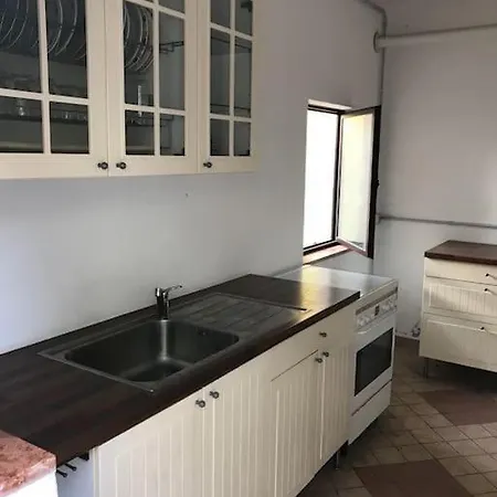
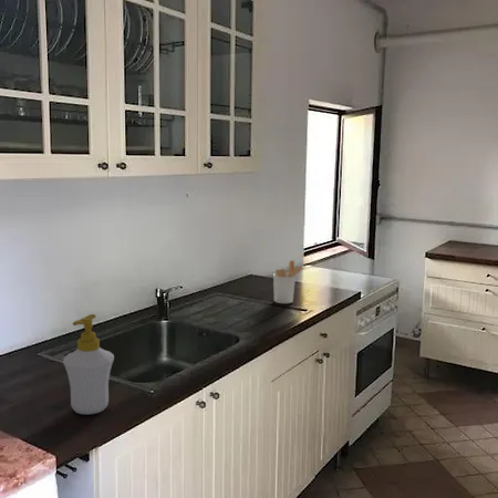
+ utensil holder (289, 282)
+ soap bottle (89, 363)
